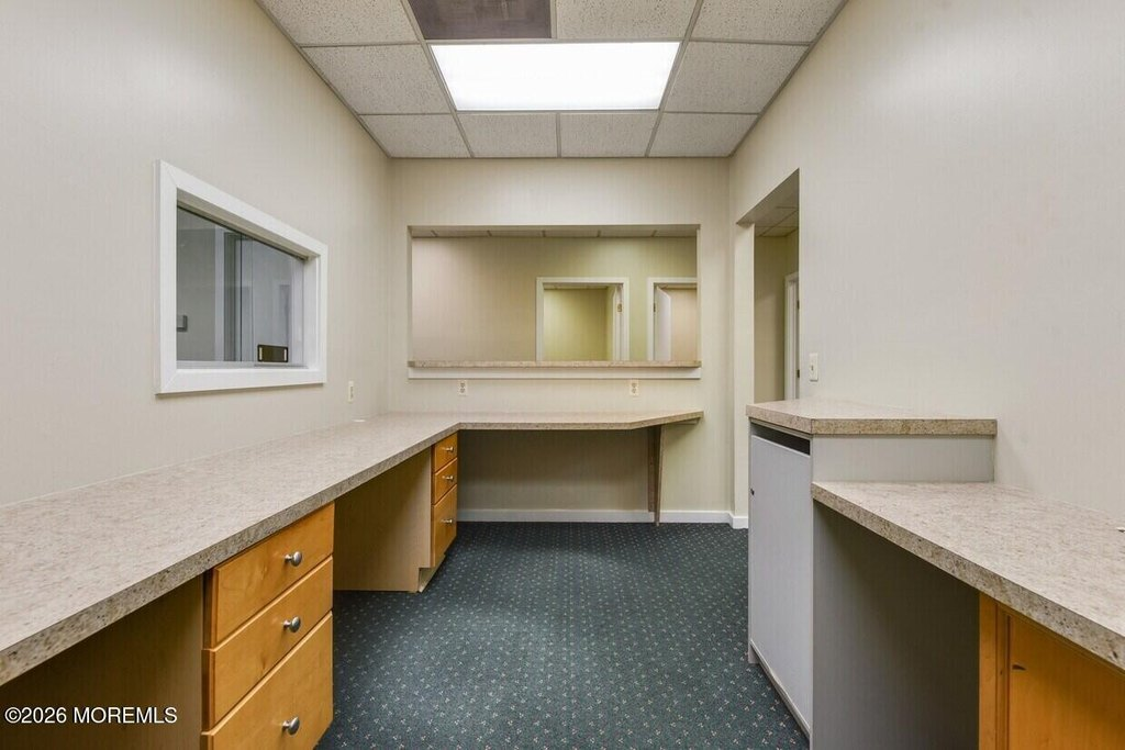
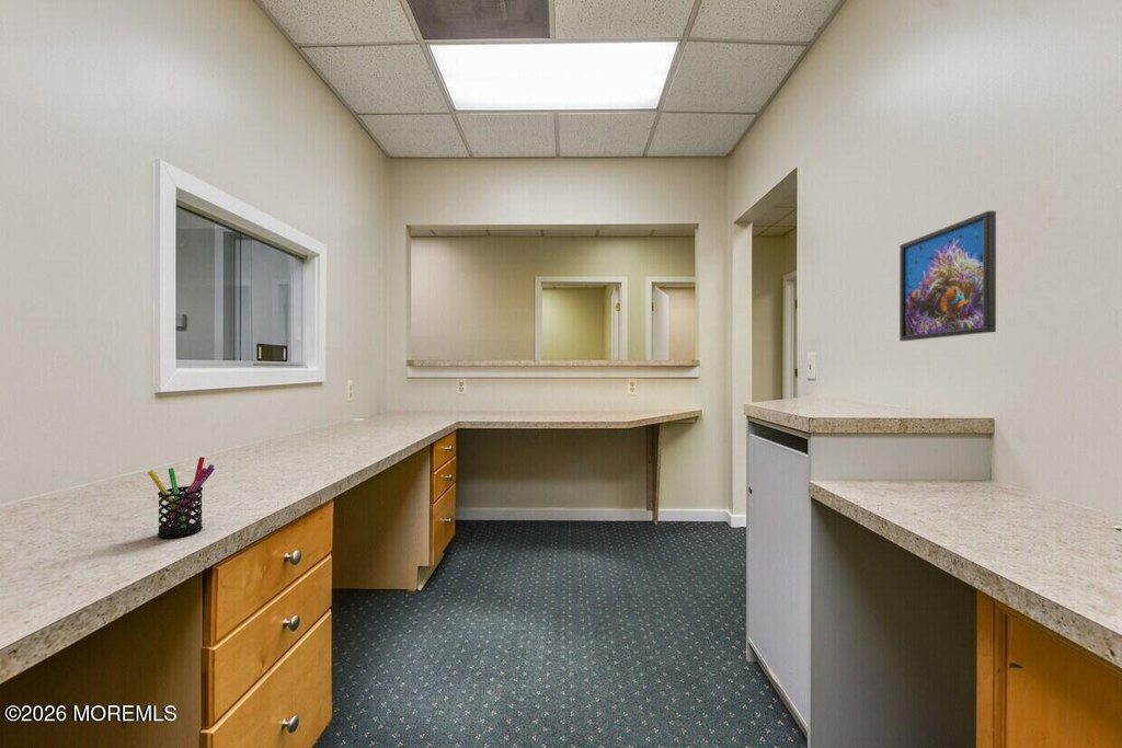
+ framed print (942, 283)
+ pen holder (181, 494)
